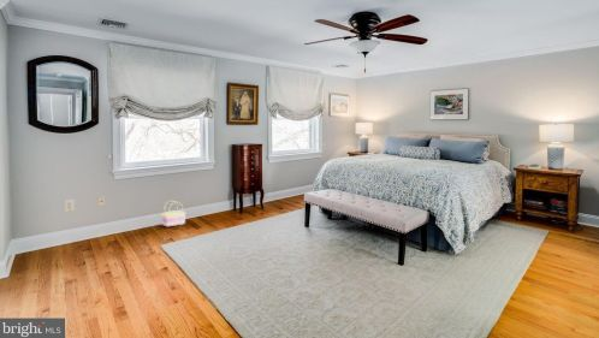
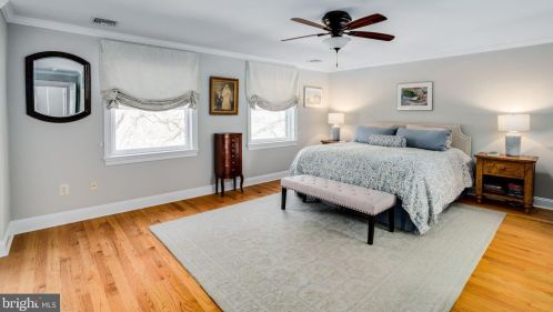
- basket (173, 212)
